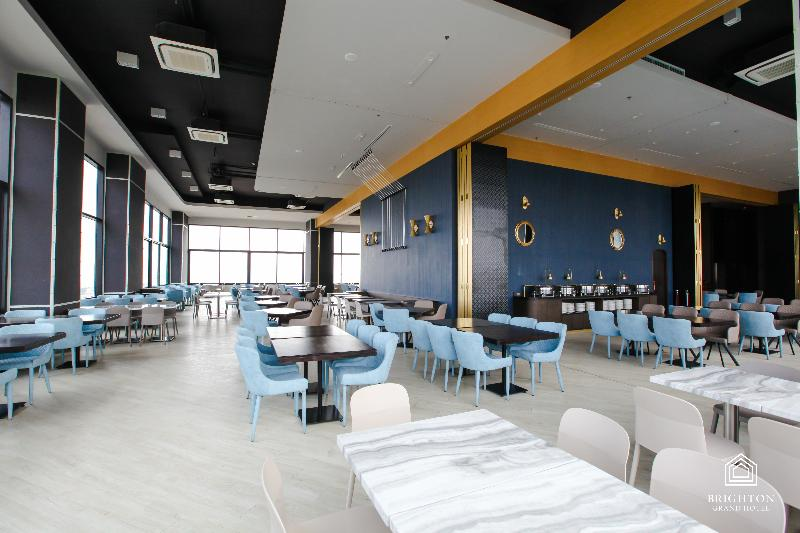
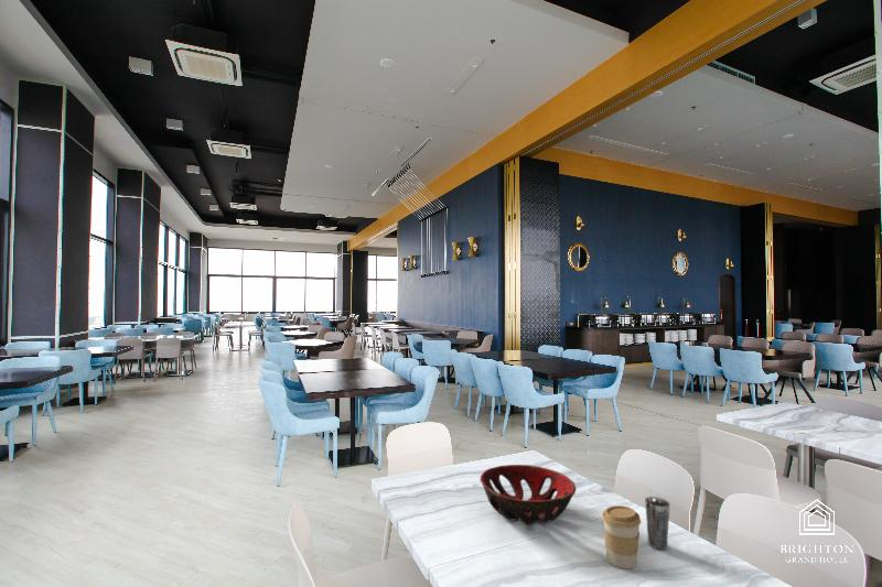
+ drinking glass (657, 523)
+ coffee cup (621, 534)
+ decorative bowl (528, 499)
